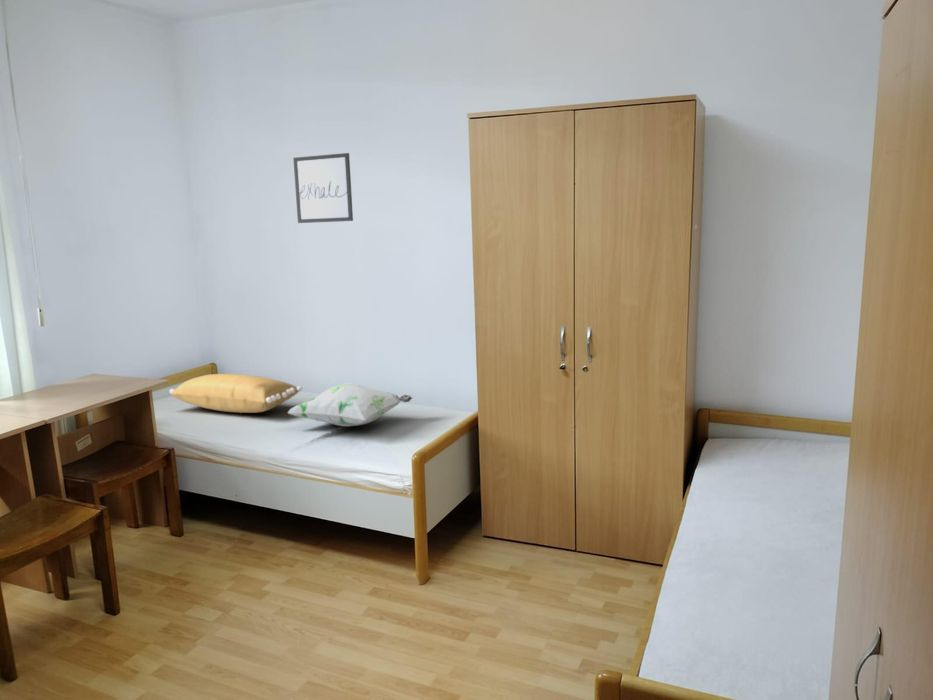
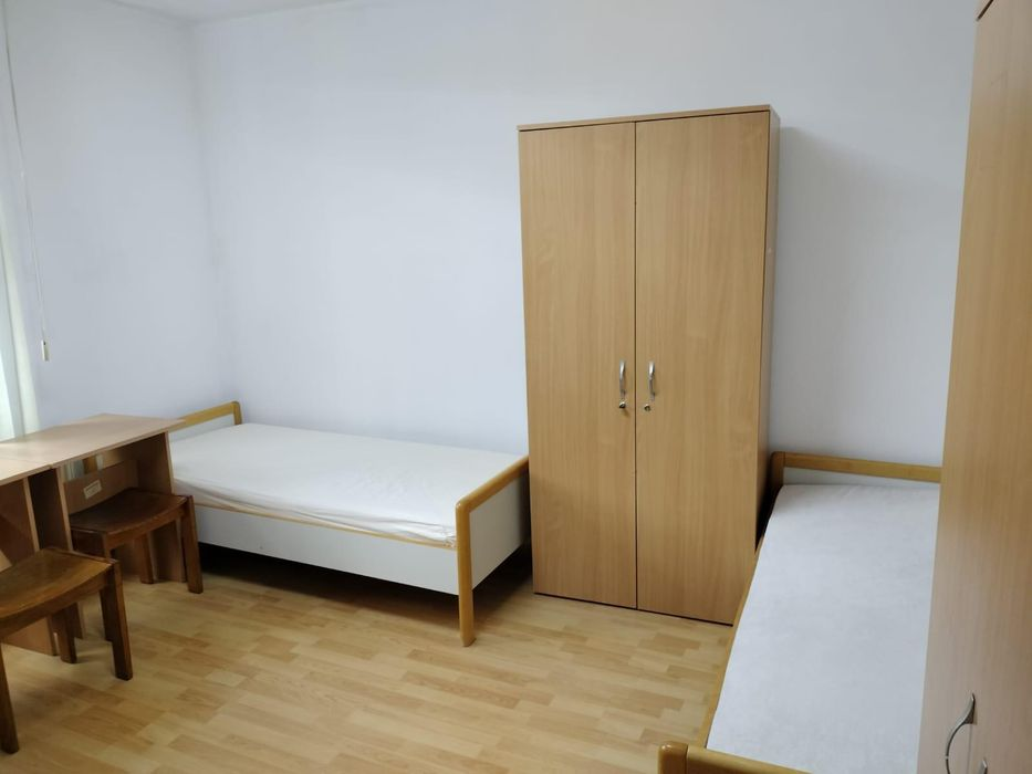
- pillow (237, 391)
- wall art (322, 189)
- decorative pillow (352, 405)
